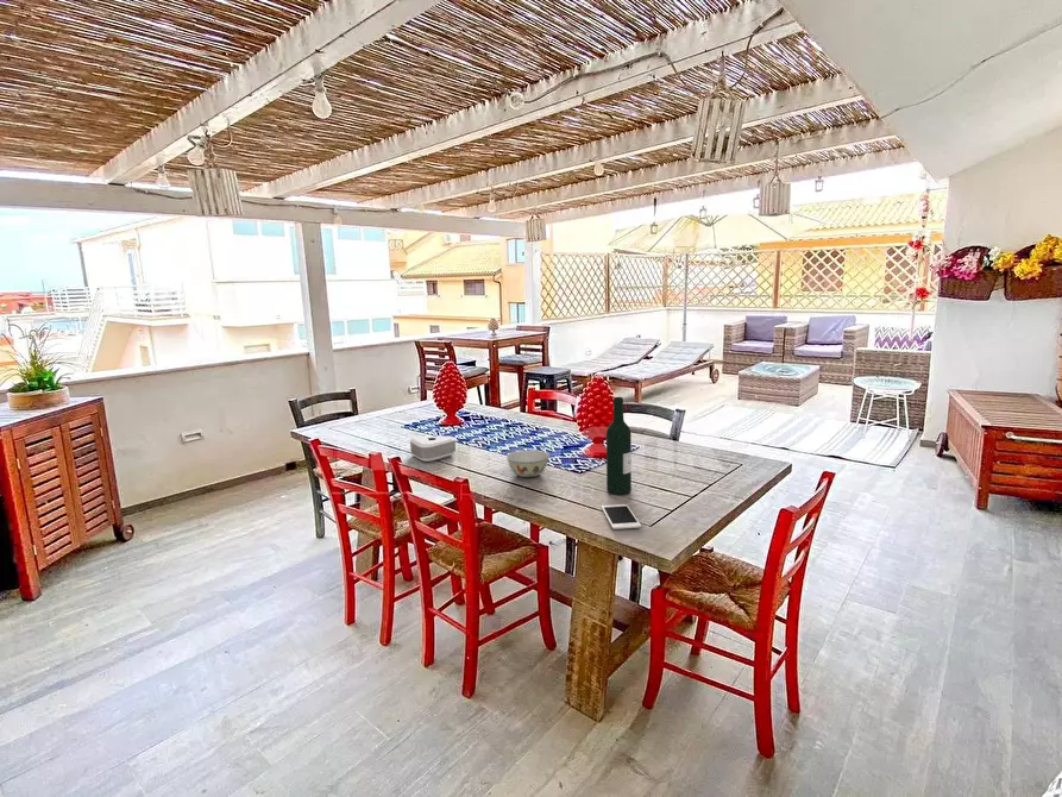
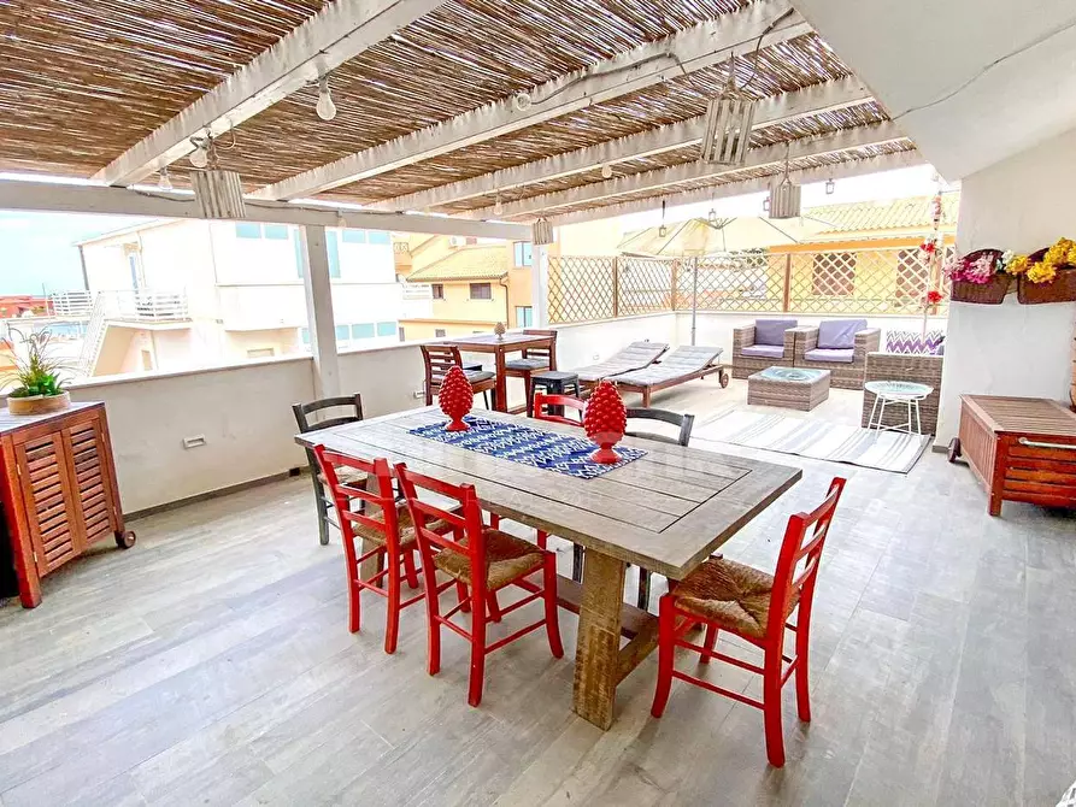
- speaker (432, 446)
- cell phone (620, 515)
- chinaware (528, 465)
- wine bottle (618, 444)
